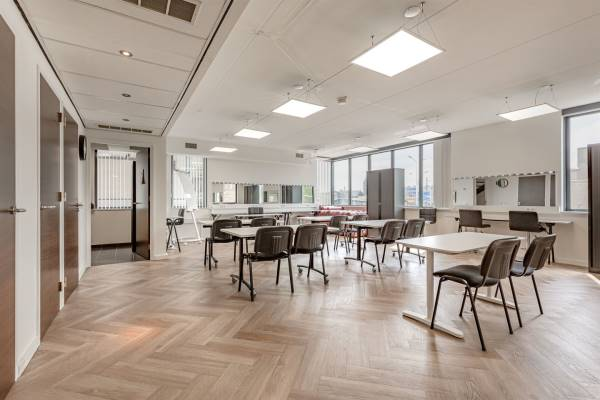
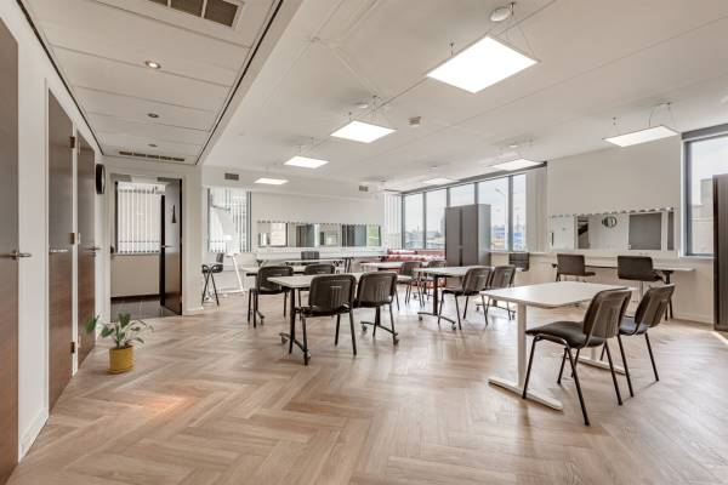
+ house plant (119, 342)
